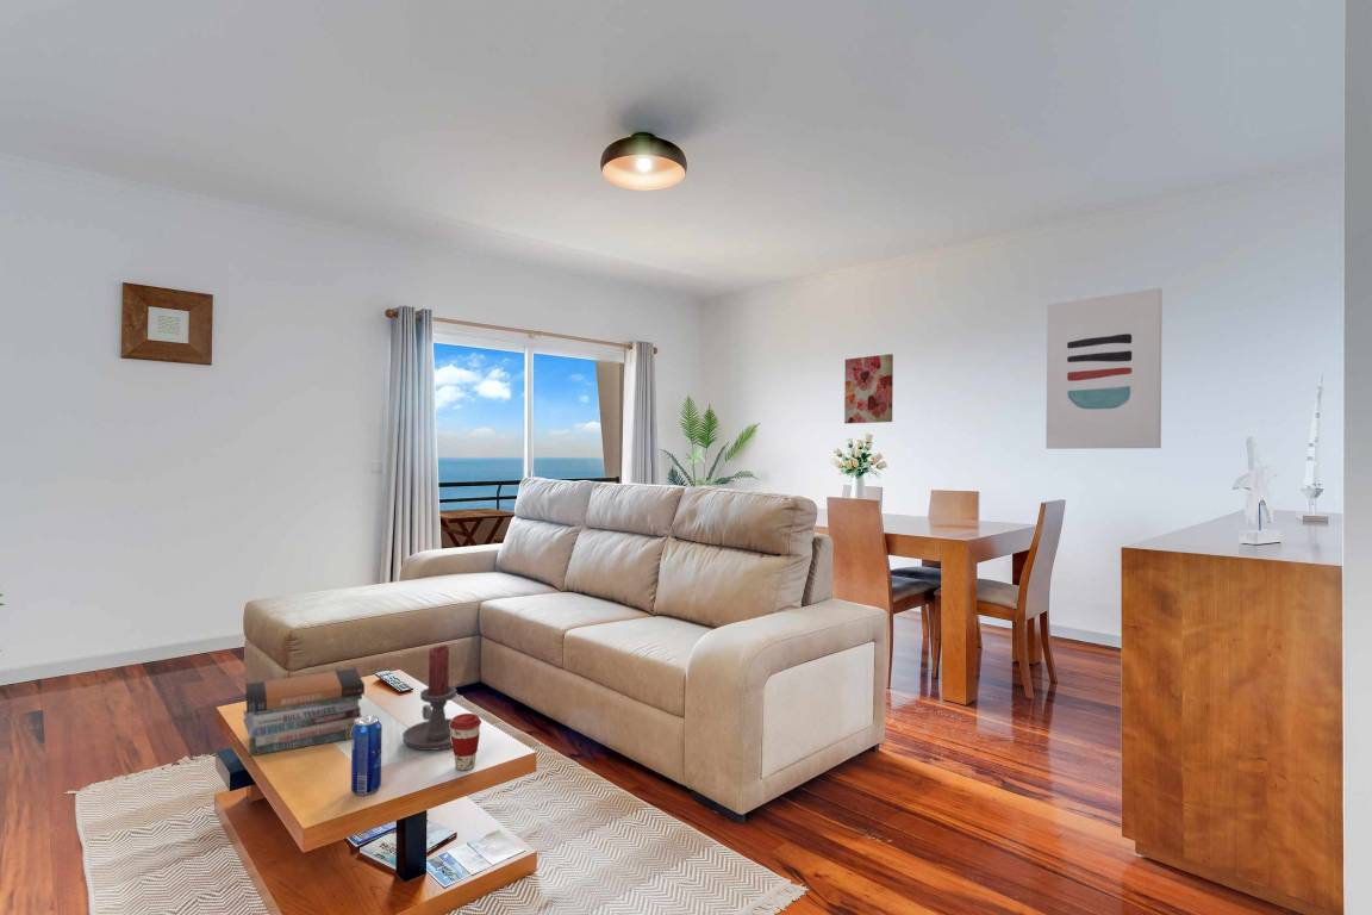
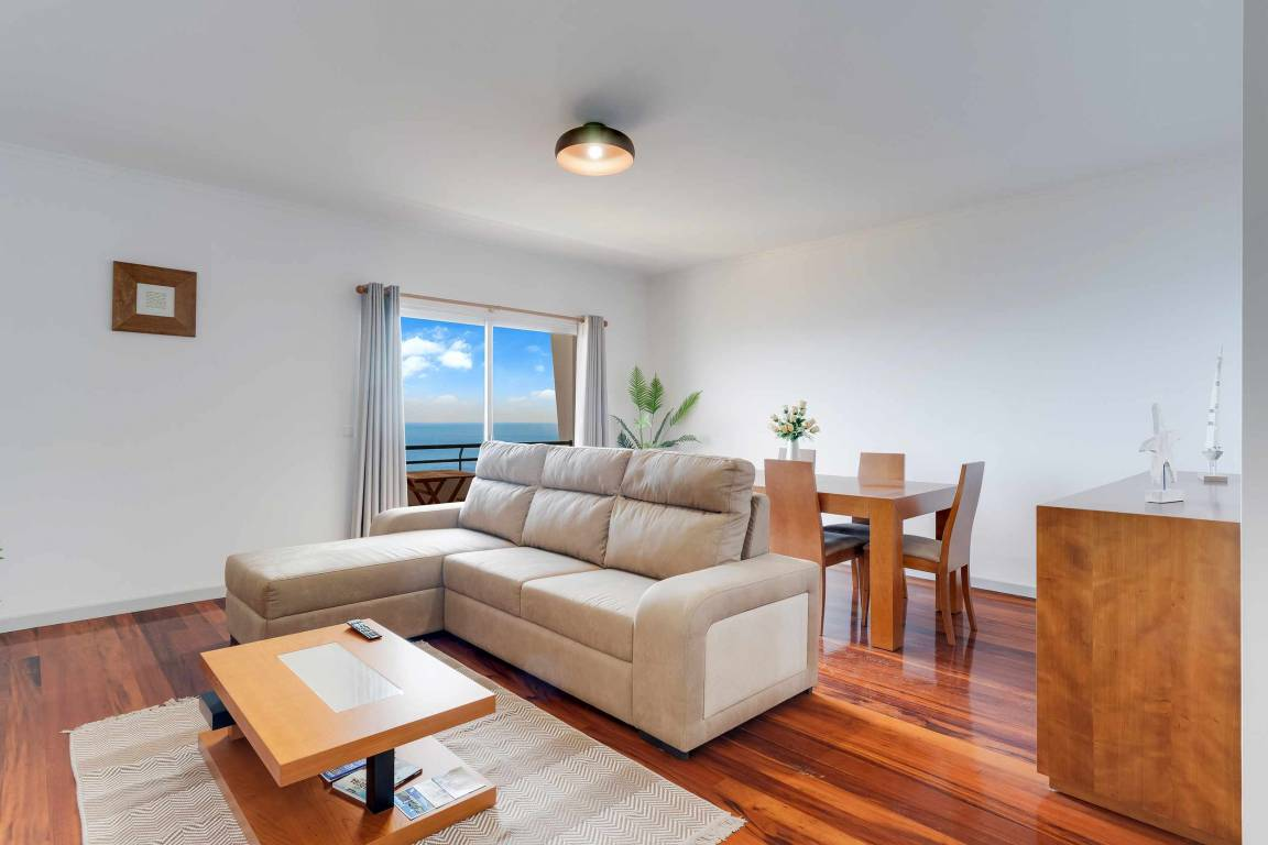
- candle holder (435, 690)
- coffee cup (464, 741)
- wall art (1100, 372)
- beverage can (366, 754)
- book stack (304, 710)
- wall art (867, 390)
